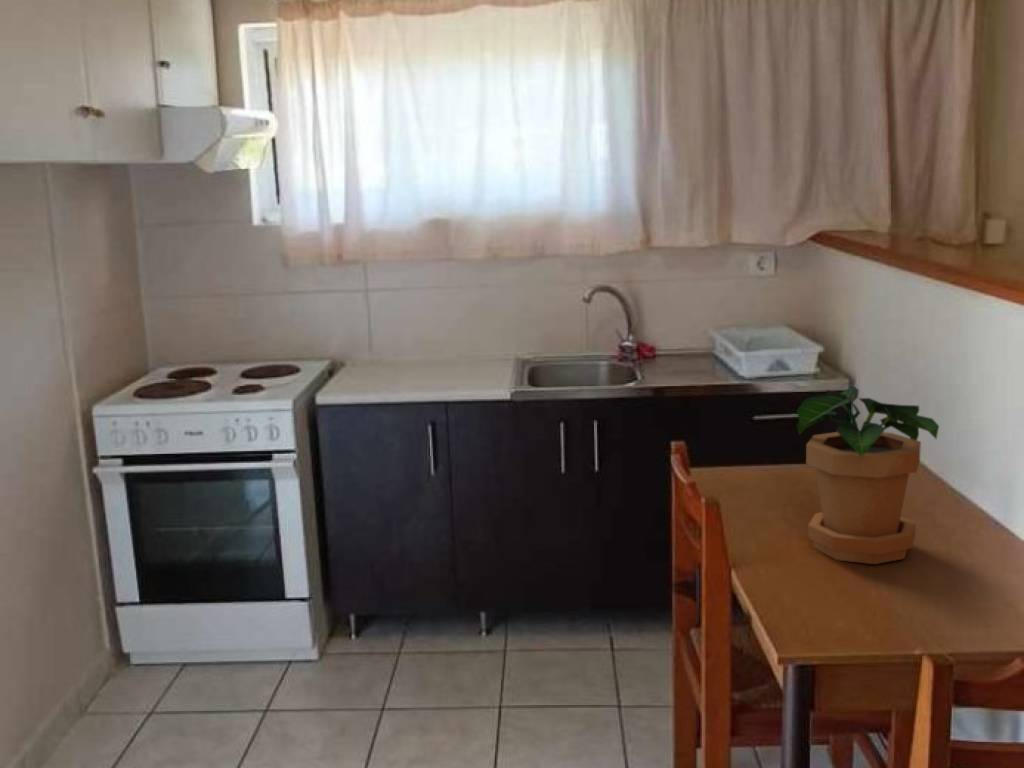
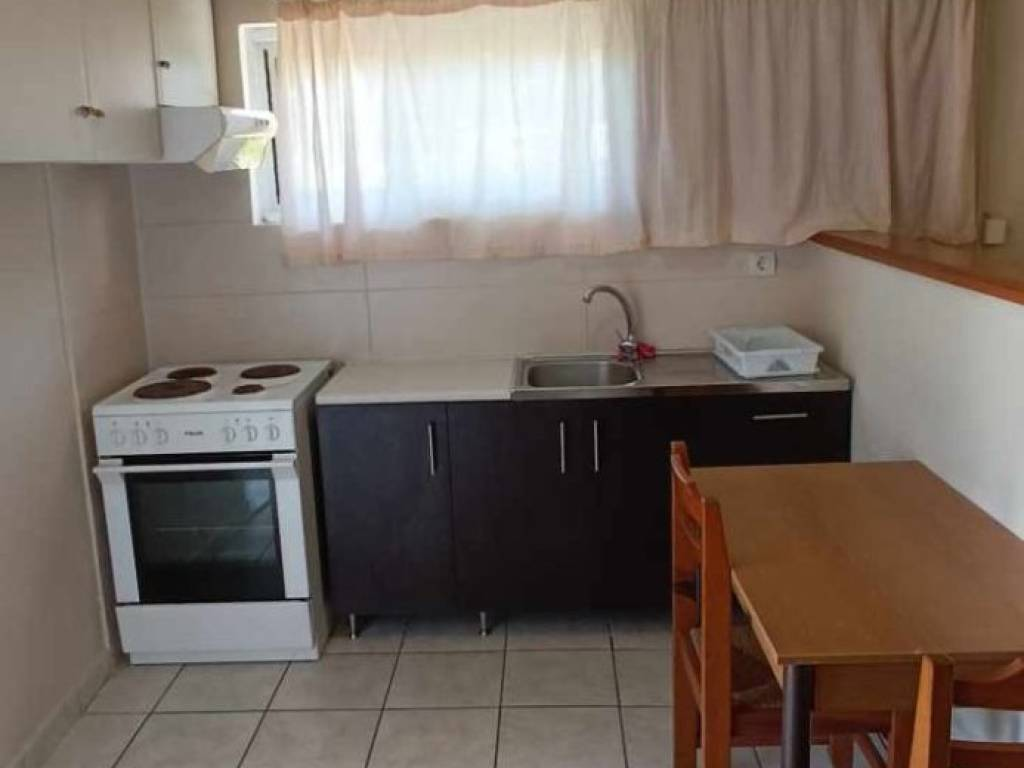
- potted plant (878, 470)
